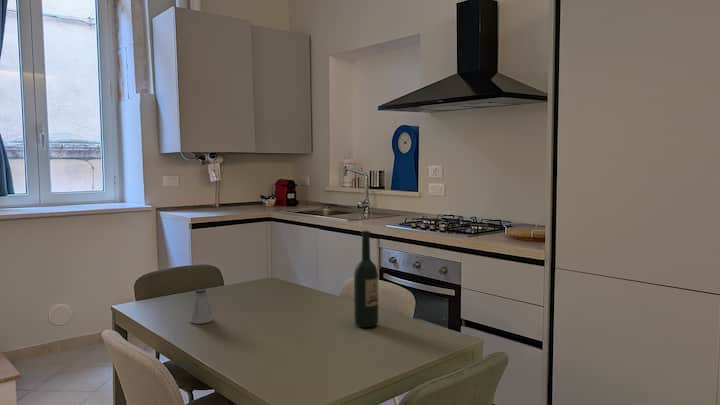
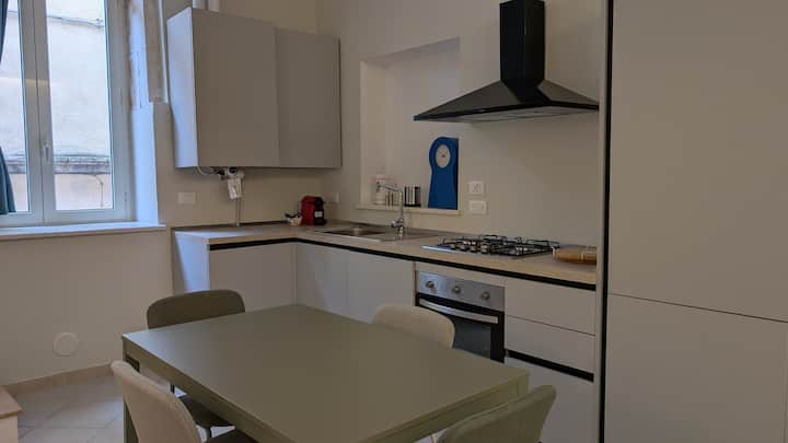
- saltshaker (201, 305)
- wine bottle (366, 278)
